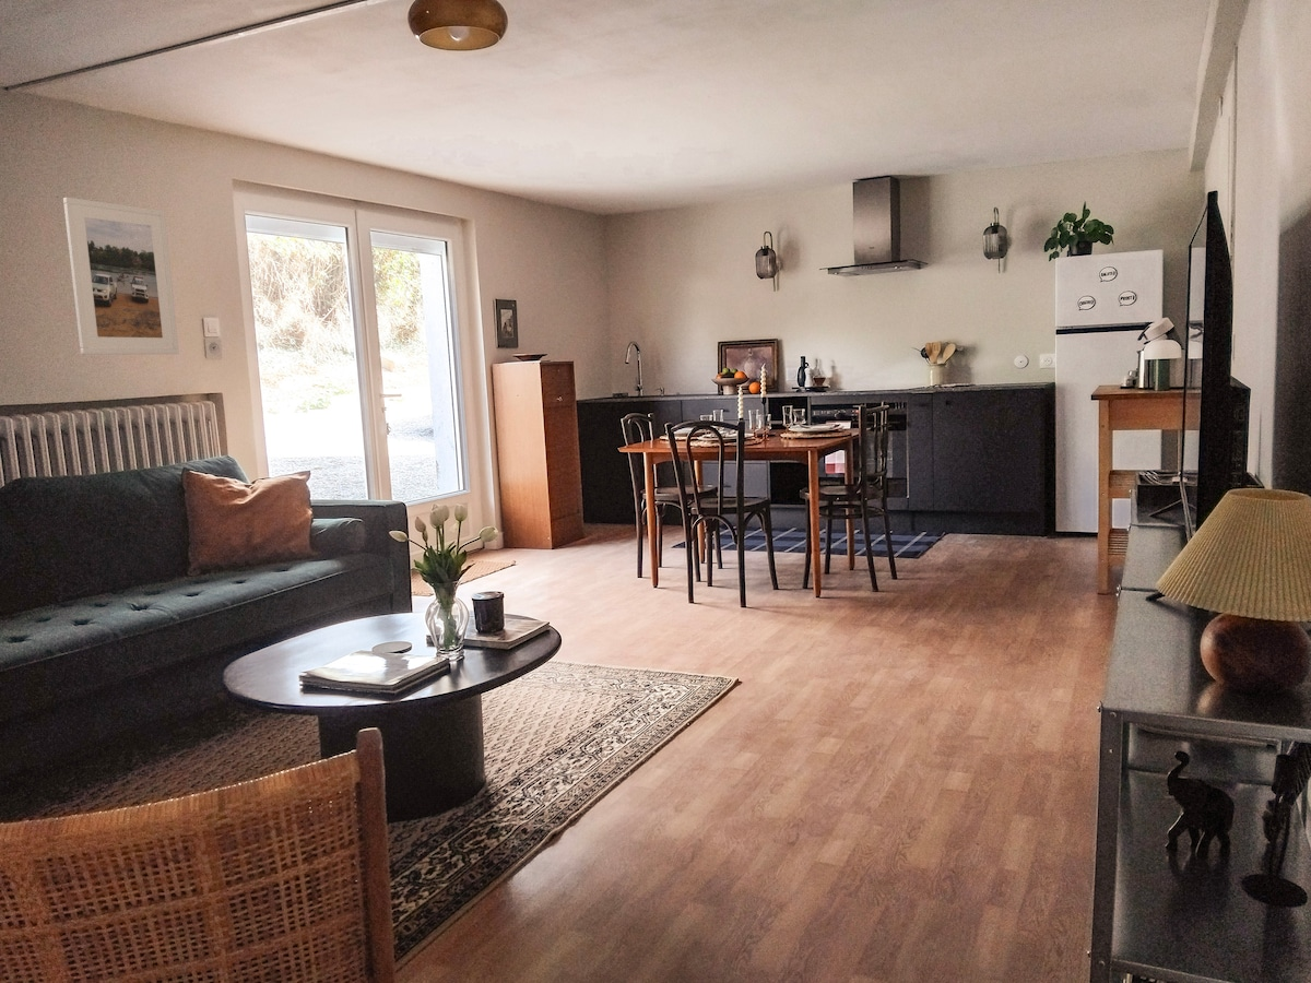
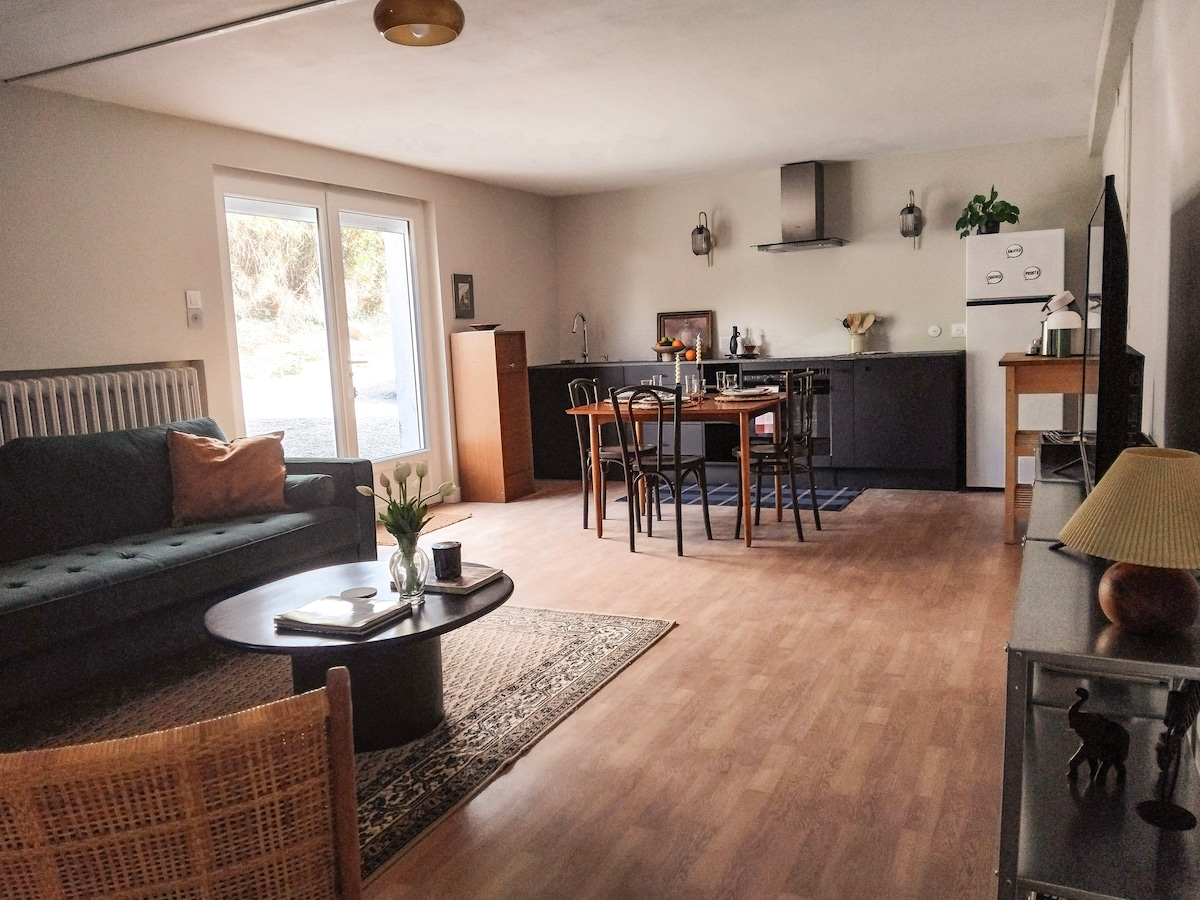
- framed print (123, 280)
